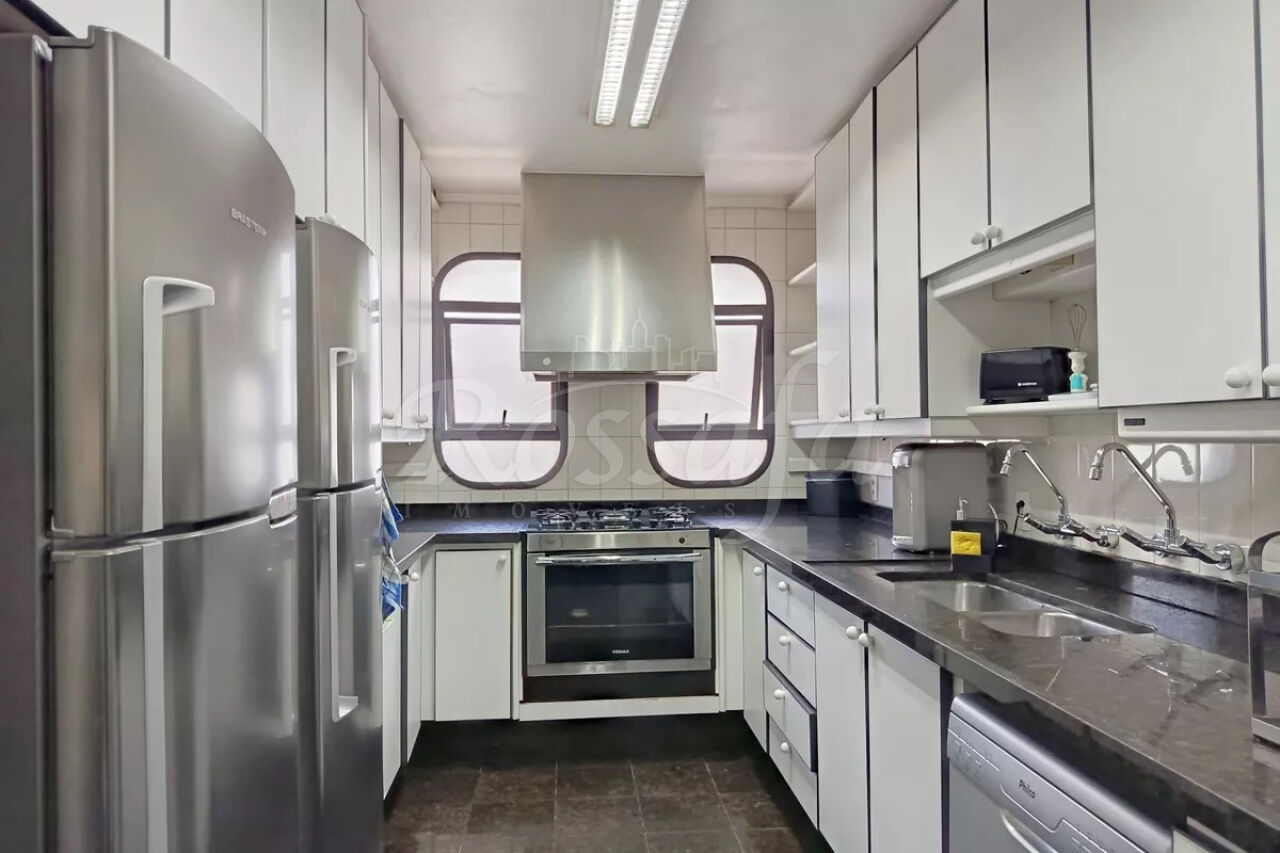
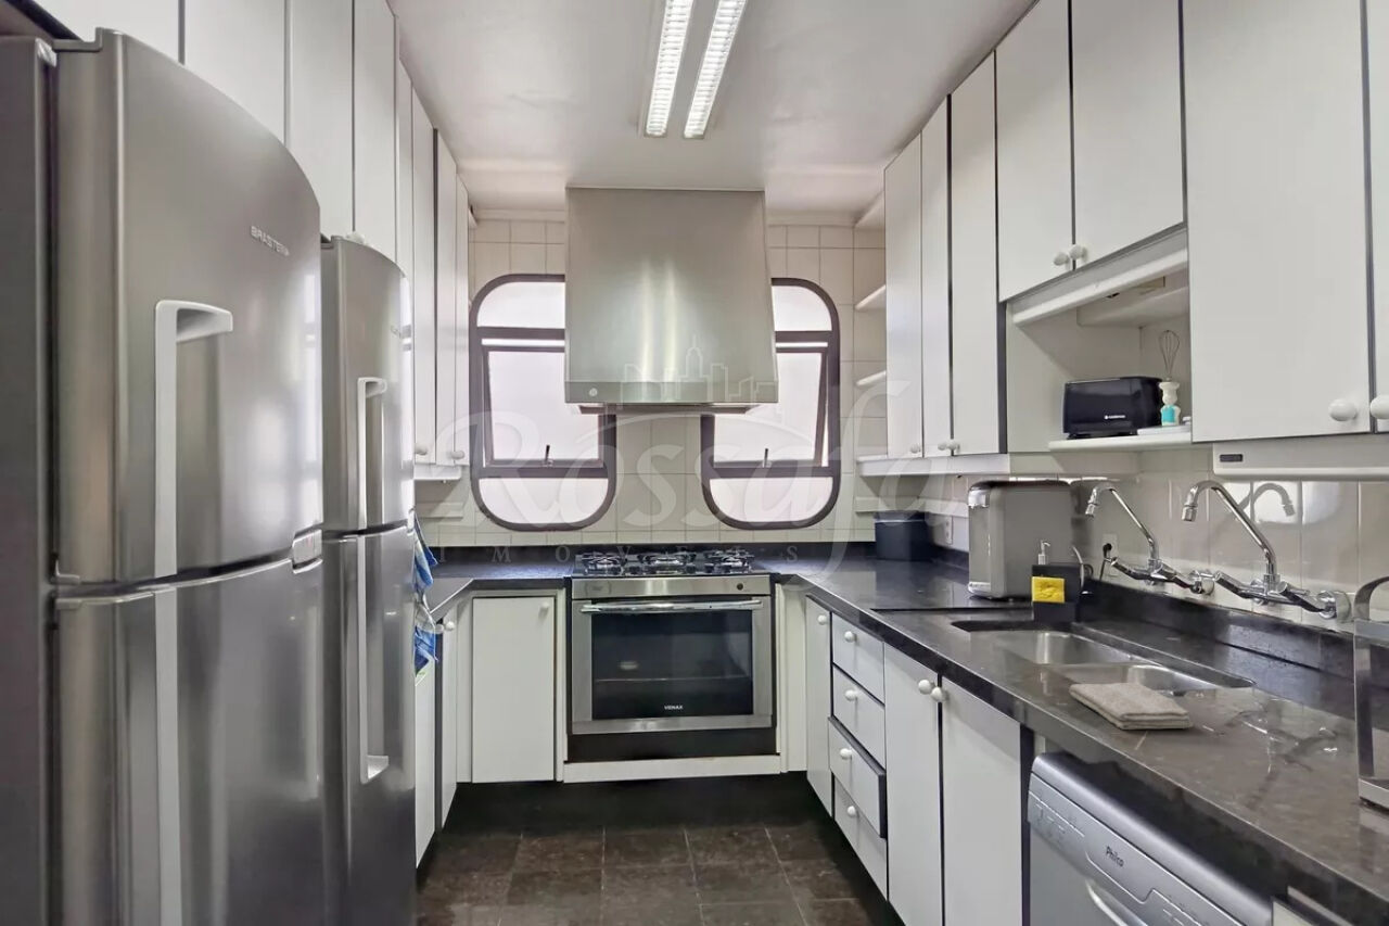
+ washcloth (1127, 702)
